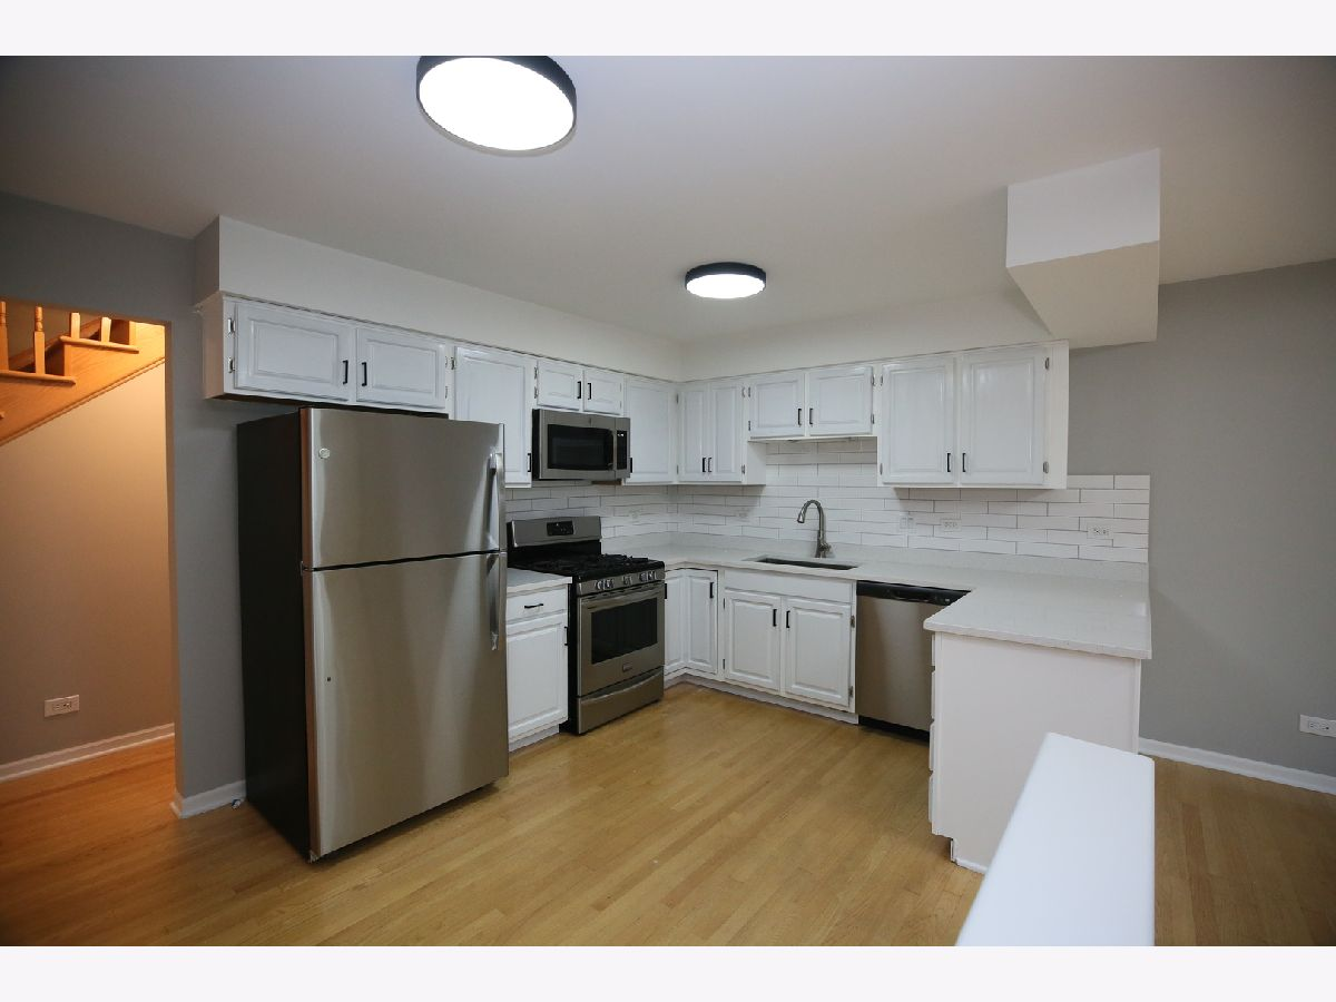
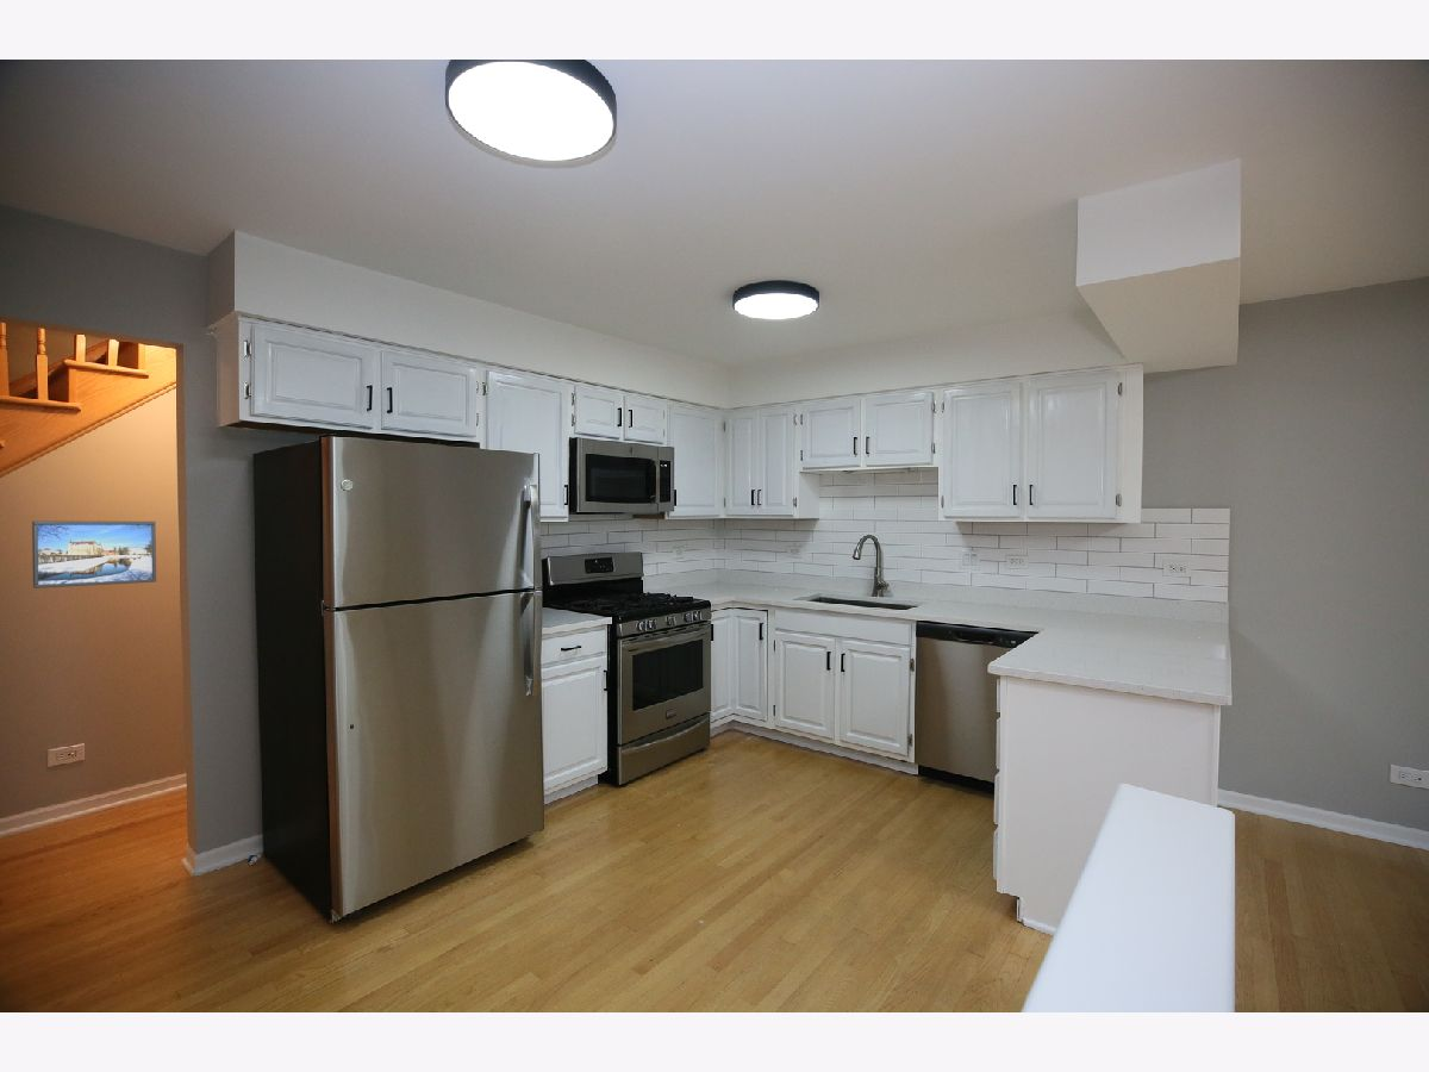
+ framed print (96, 553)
